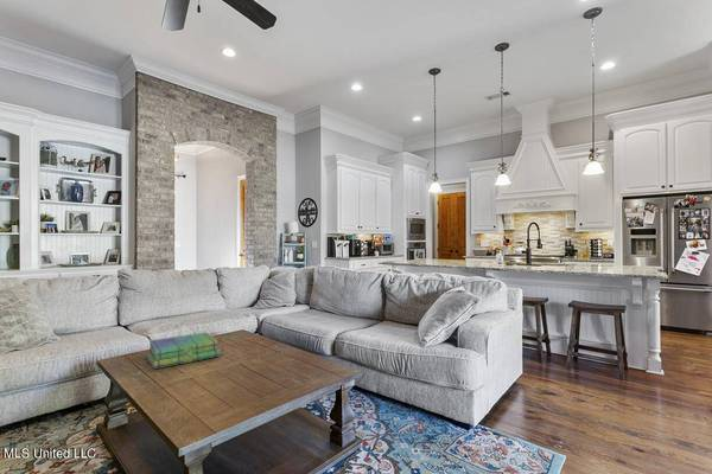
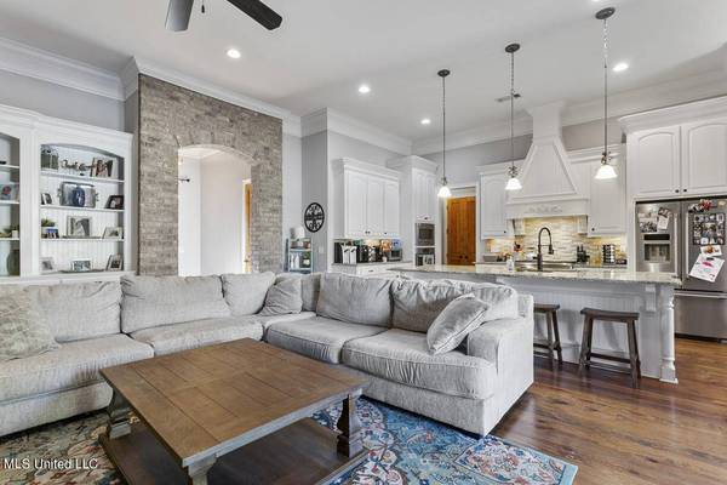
- stack of books (183, 348)
